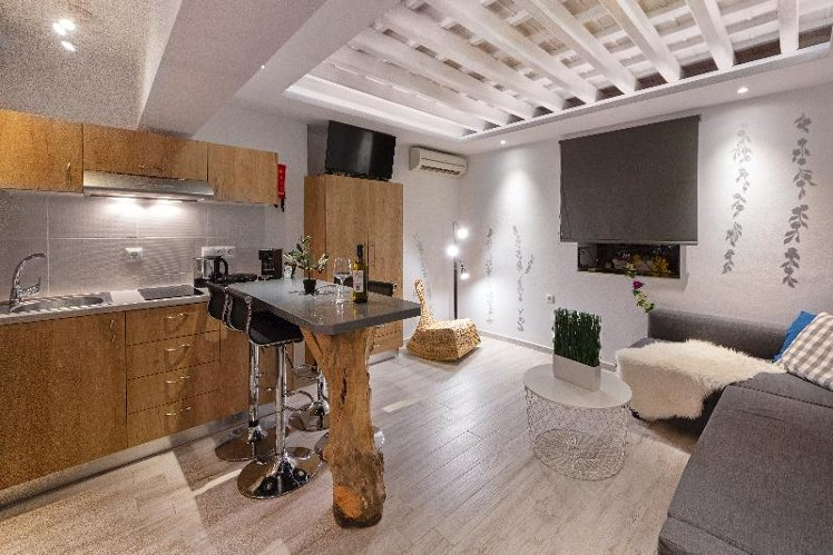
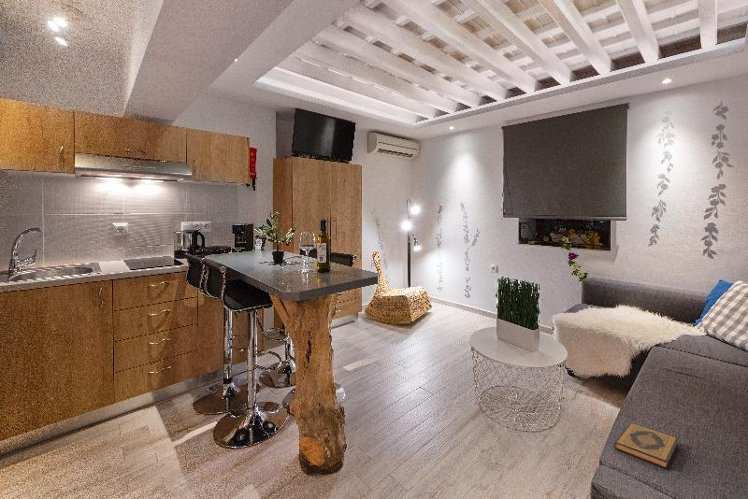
+ hardback book (646, 443)
